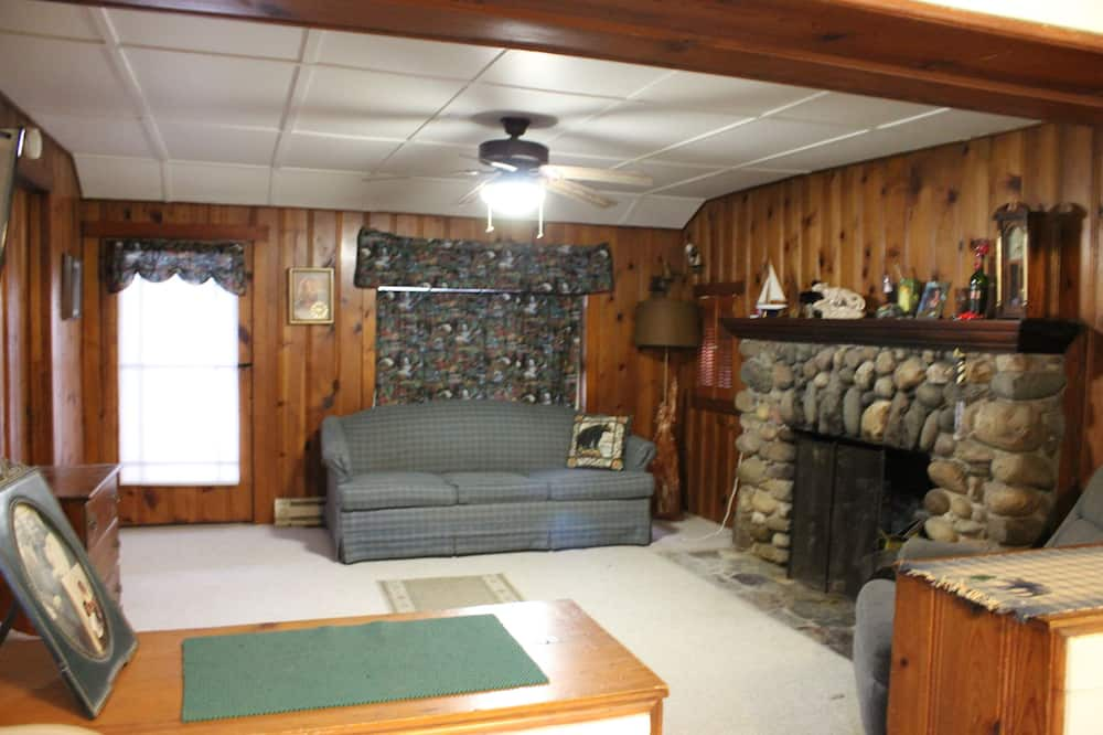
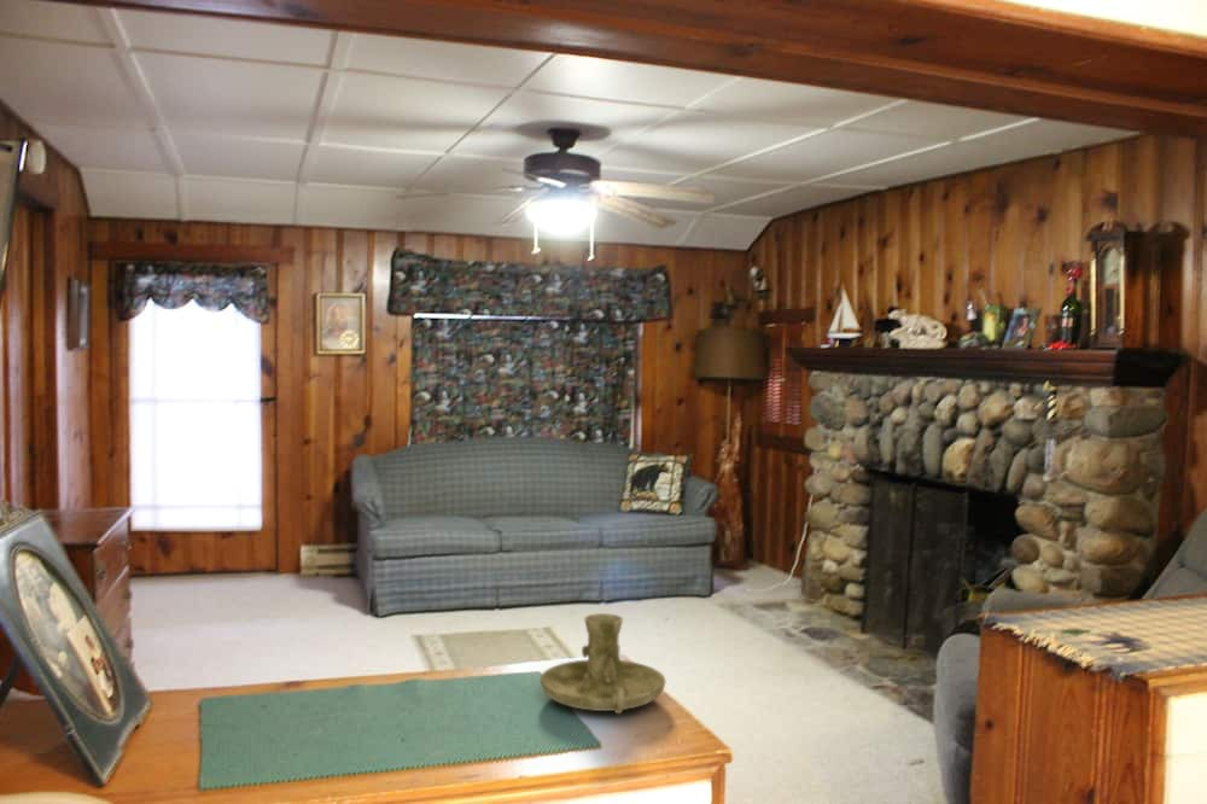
+ candle holder (605, 663)
